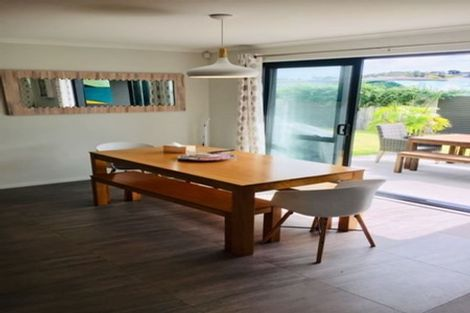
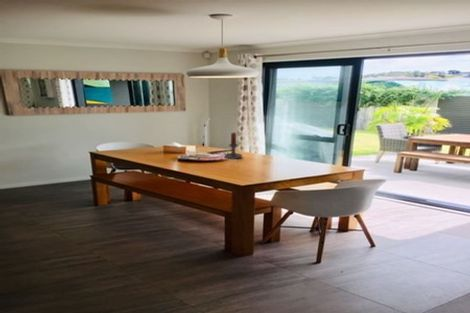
+ candle holder (231, 144)
